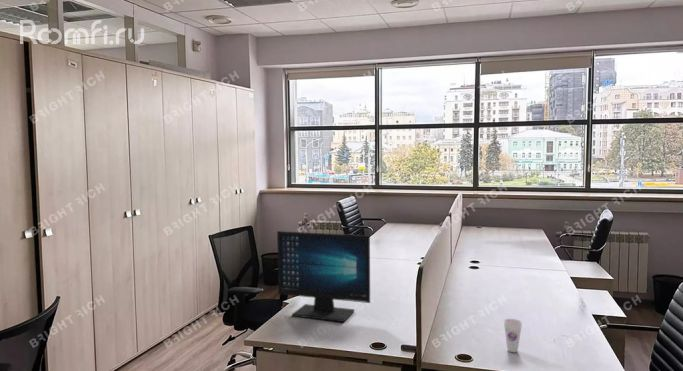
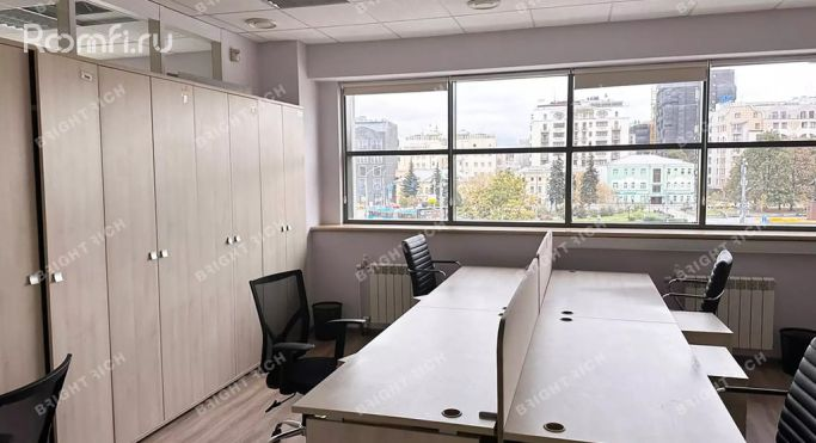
- computer monitor (322, 273)
- cup (512, 336)
